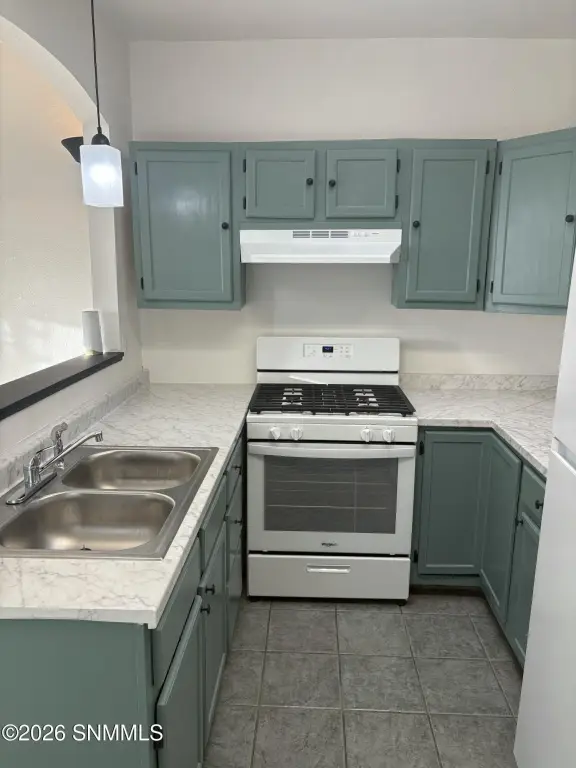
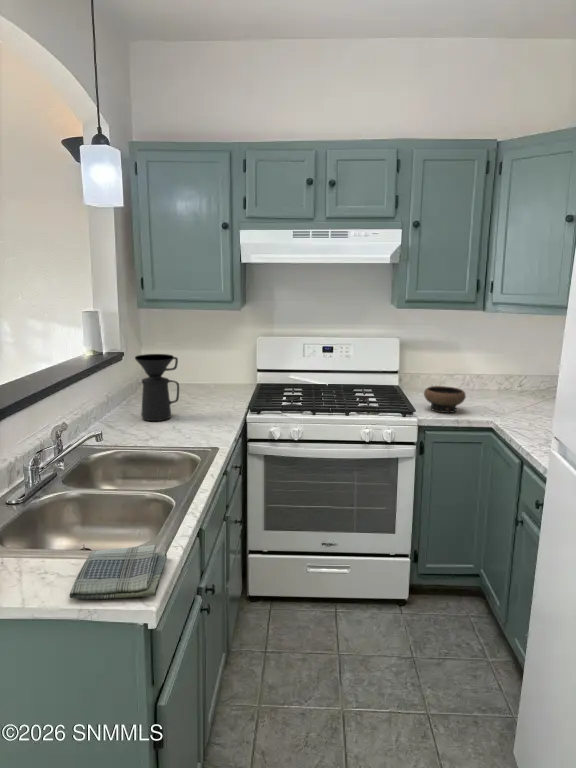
+ bowl (444, 399)
+ dish towel (122, 570)
+ coffee maker (155, 387)
